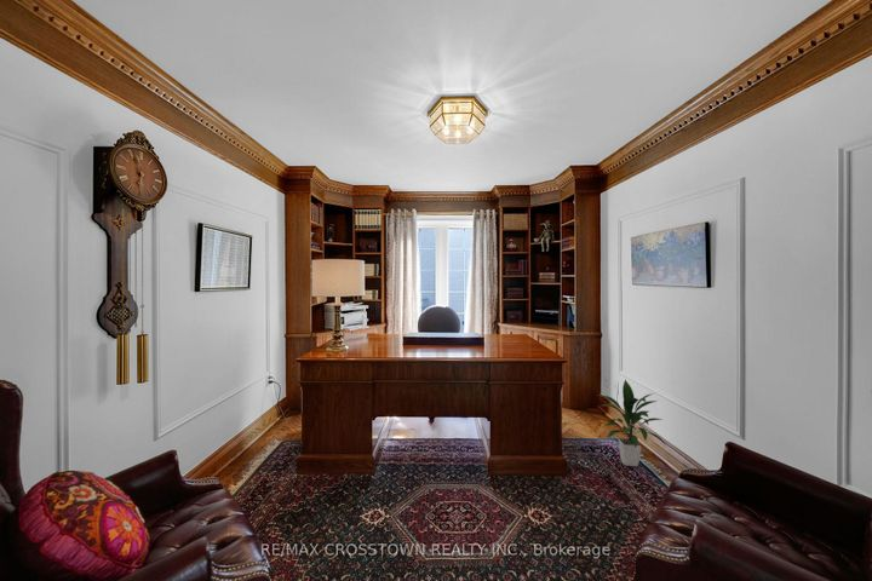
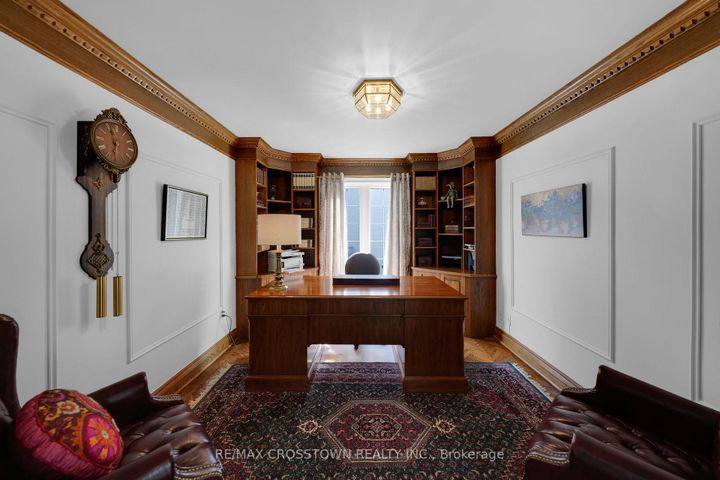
- indoor plant (632, 424)
